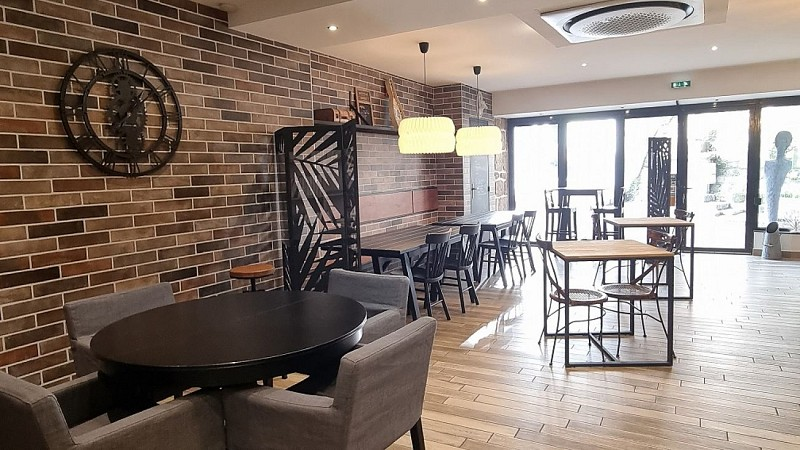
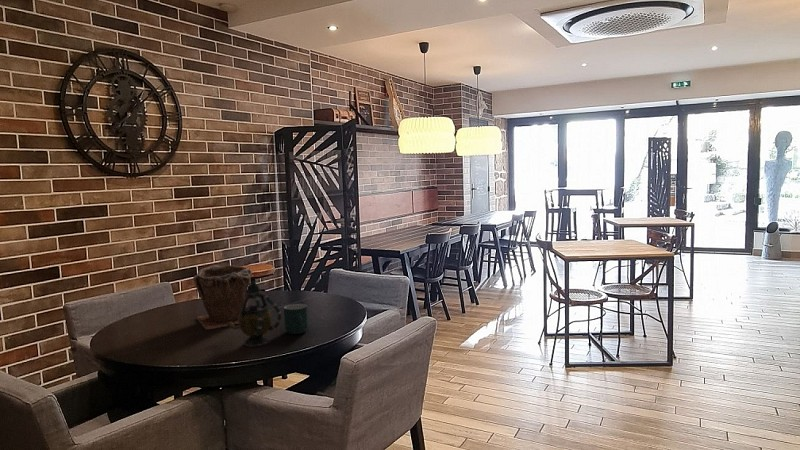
+ teapot (248, 310)
+ plant pot (224, 294)
+ mug (298, 319)
